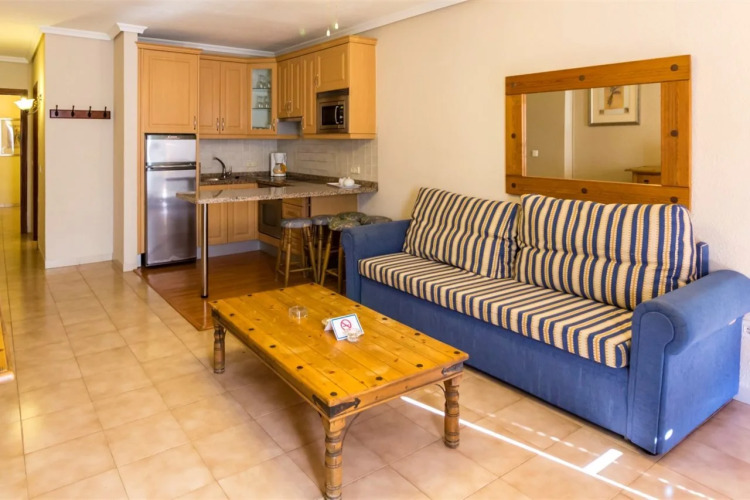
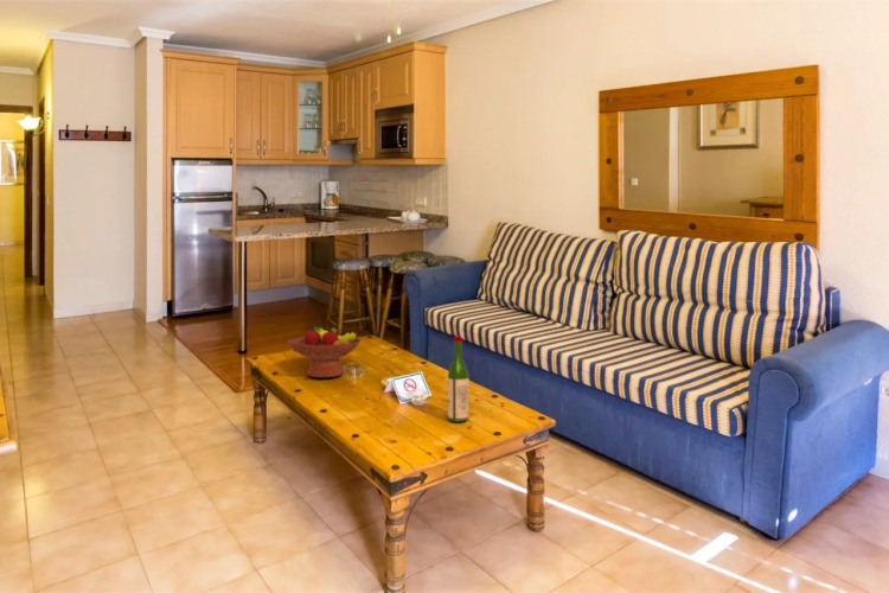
+ wine bottle (458, 378)
+ fruit bowl (325, 350)
